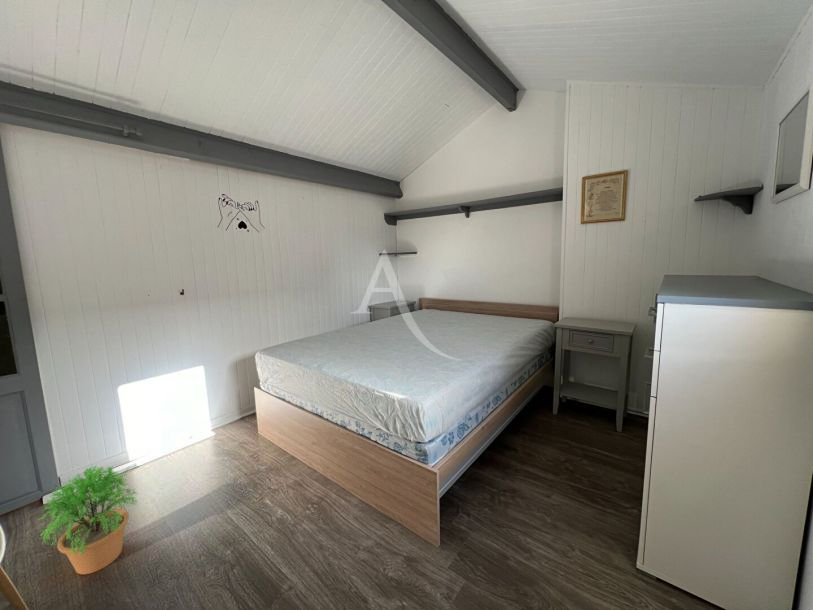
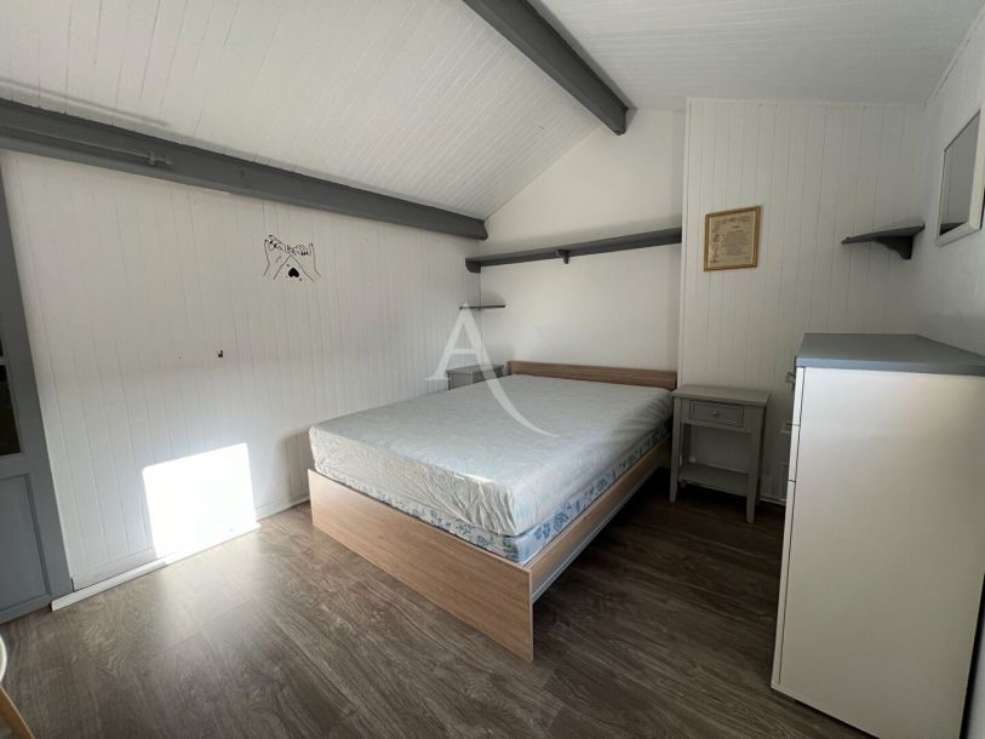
- potted plant (91, 516)
